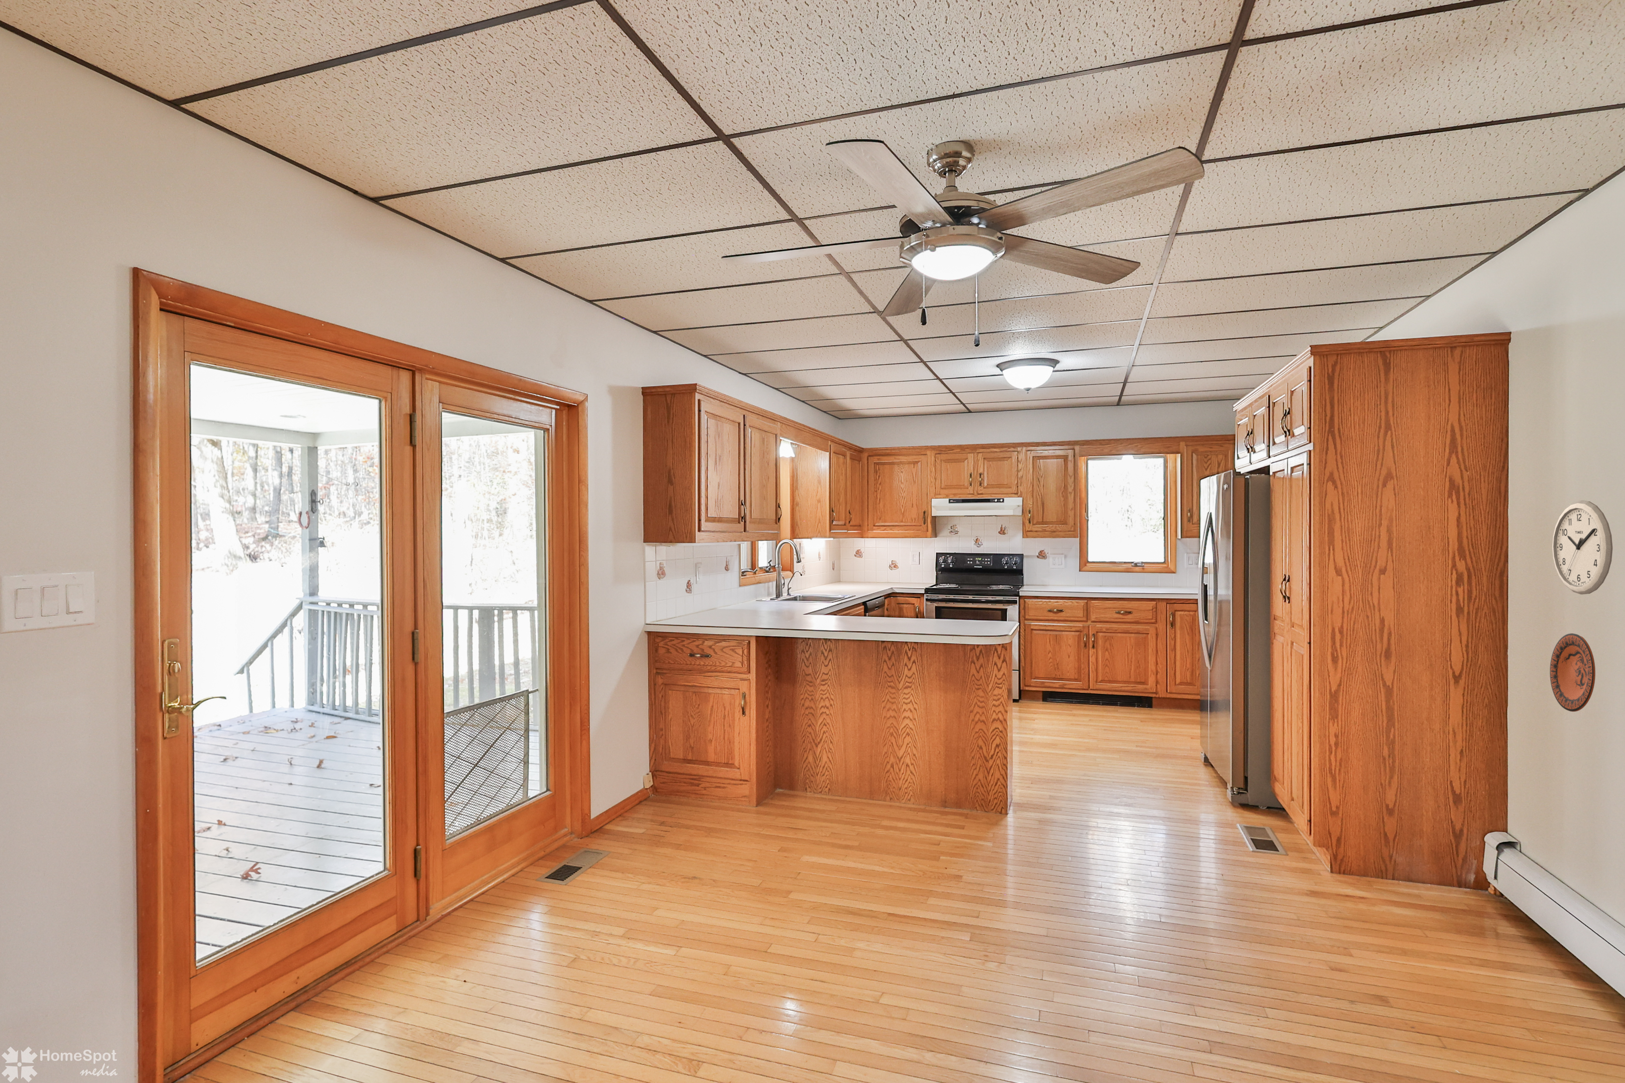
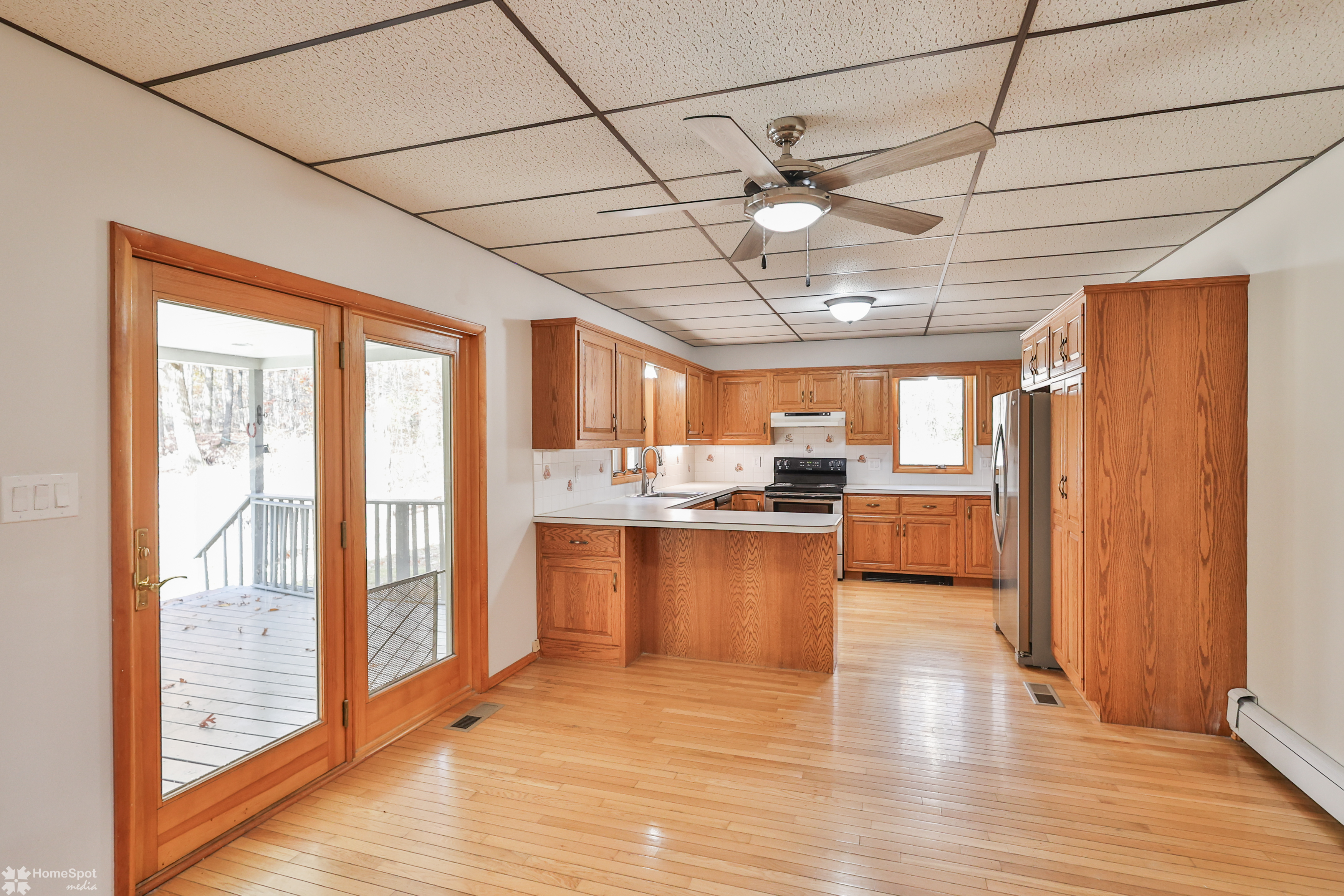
- wall clock (1579, 548)
- decorative plate (1573, 672)
